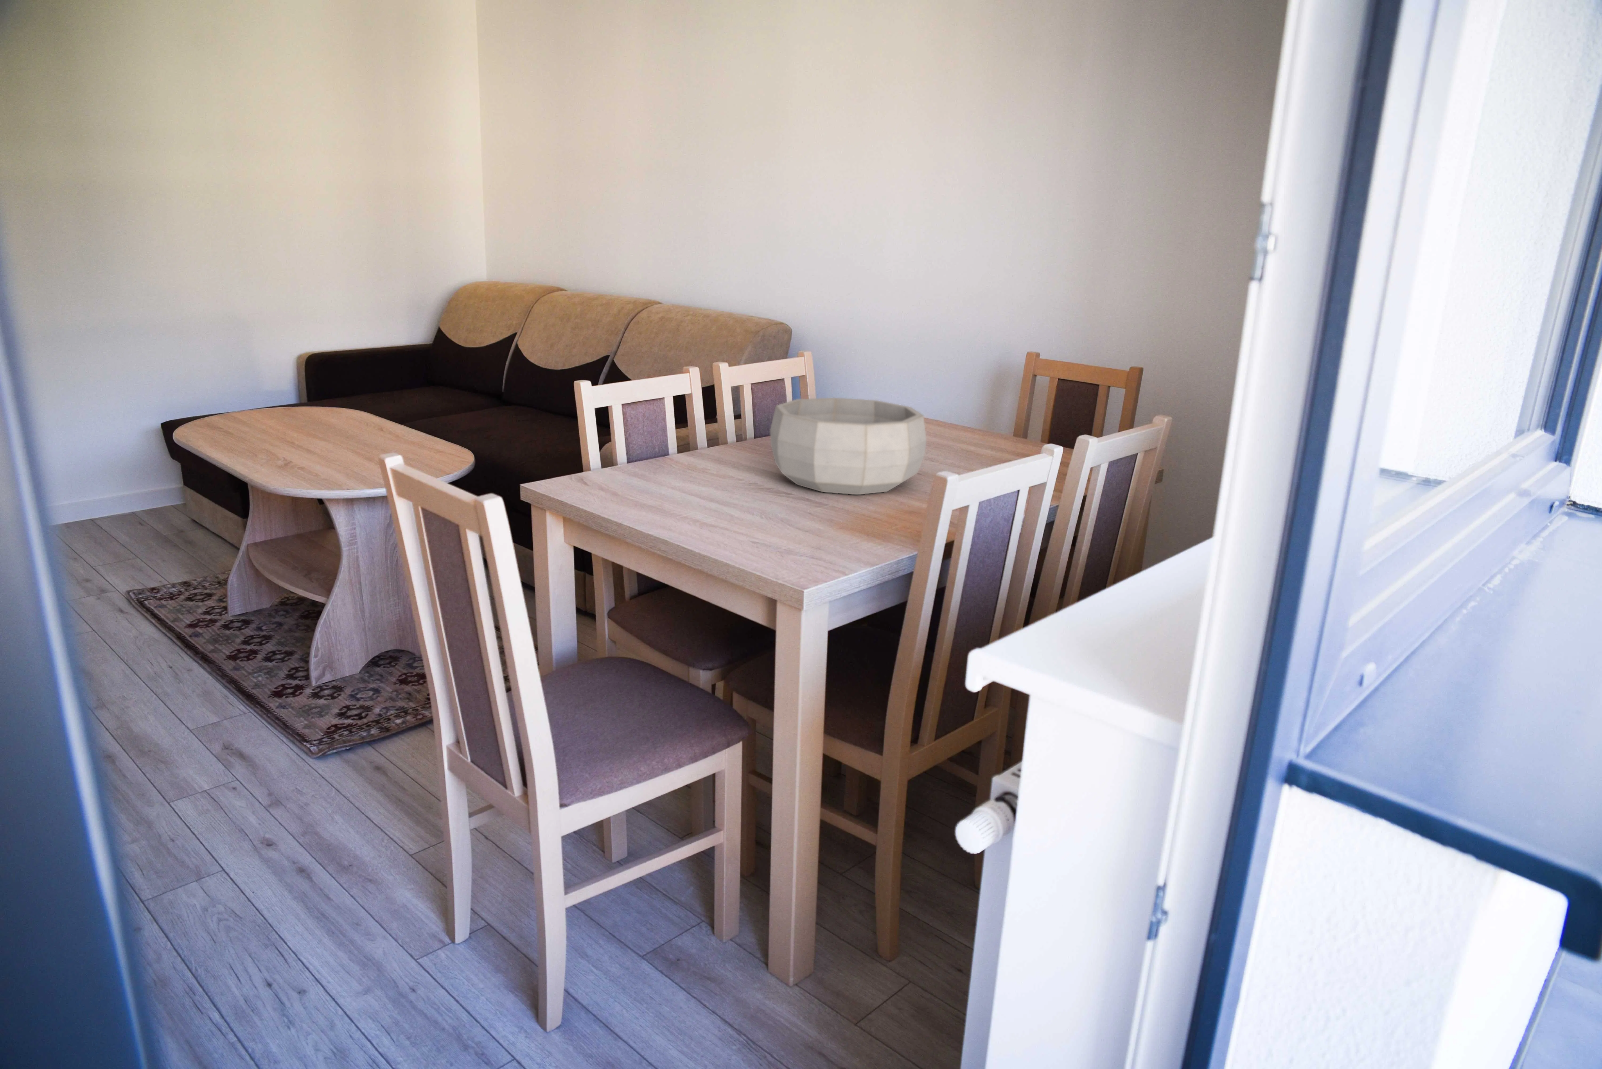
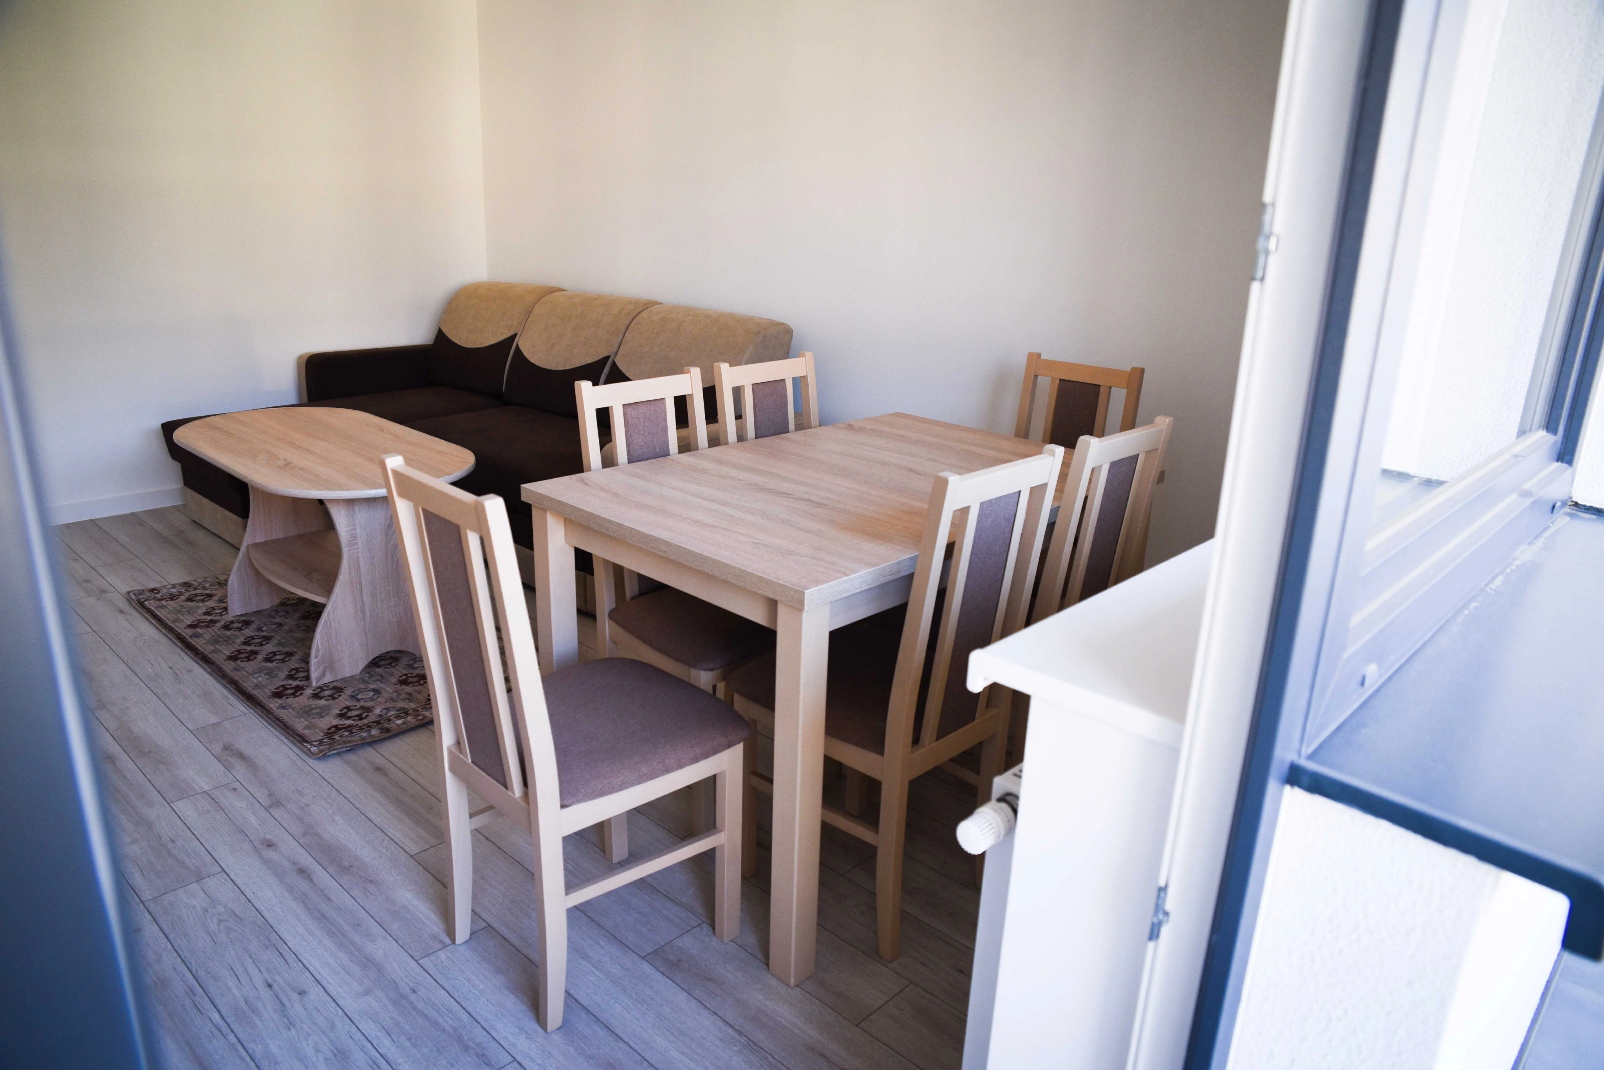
- decorative bowl (847, 446)
